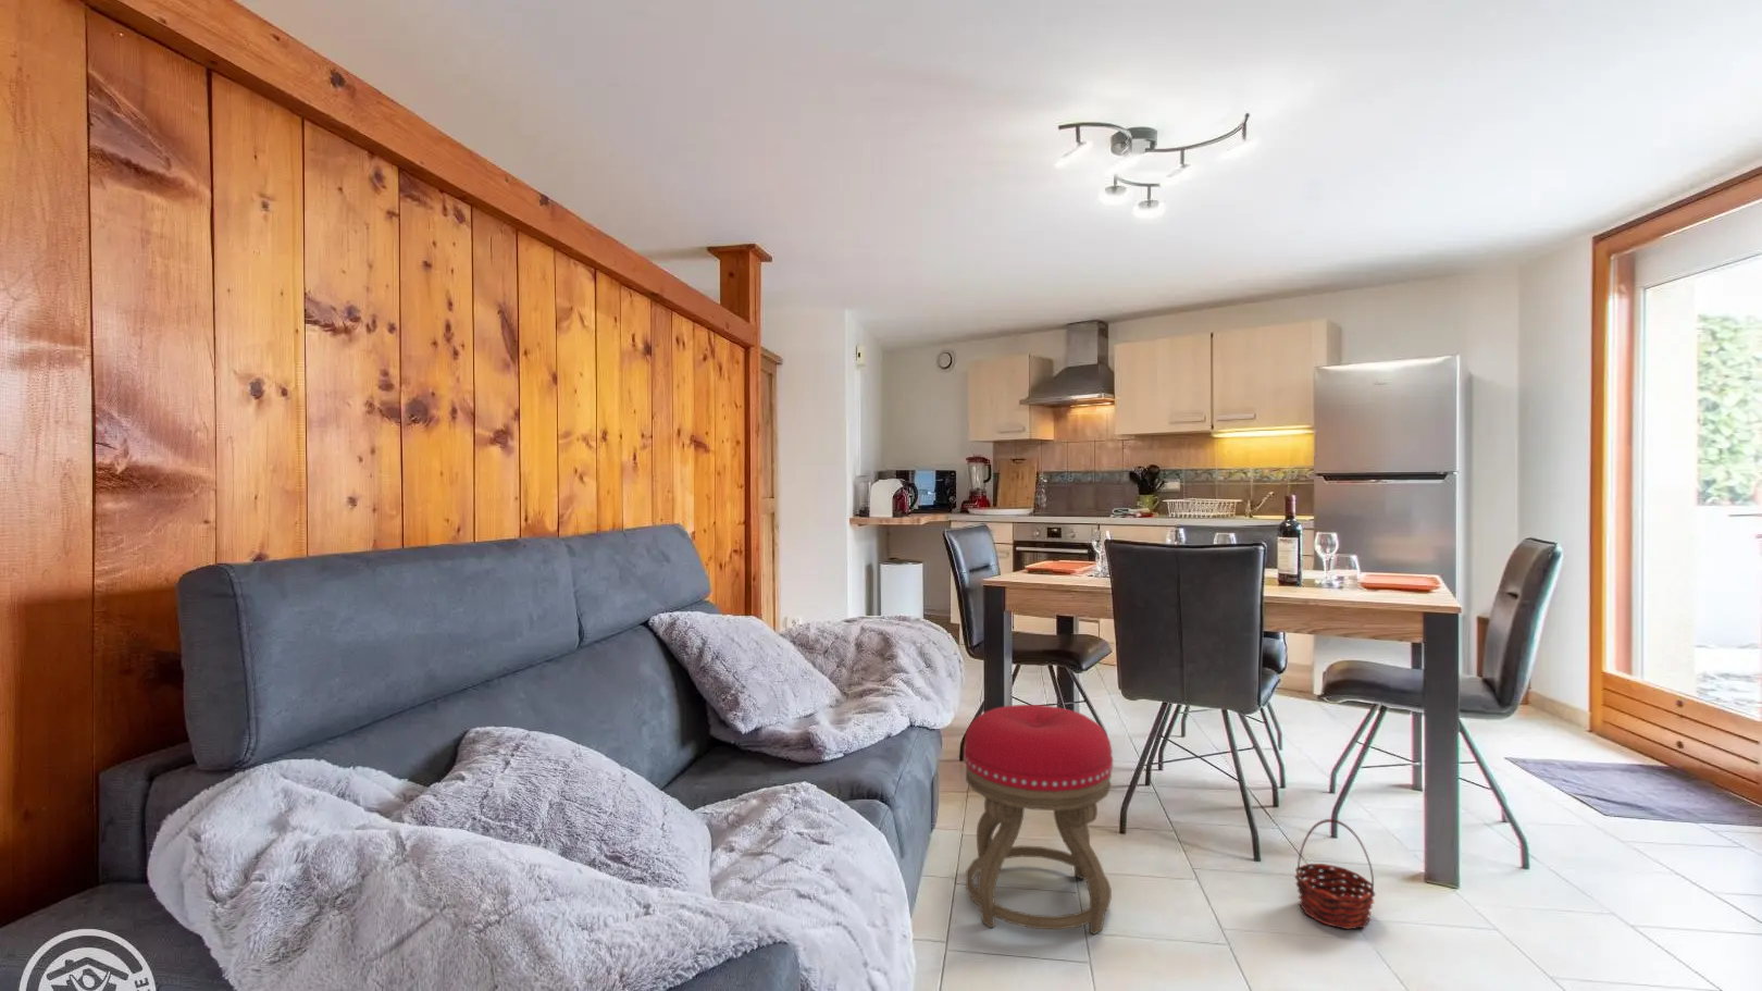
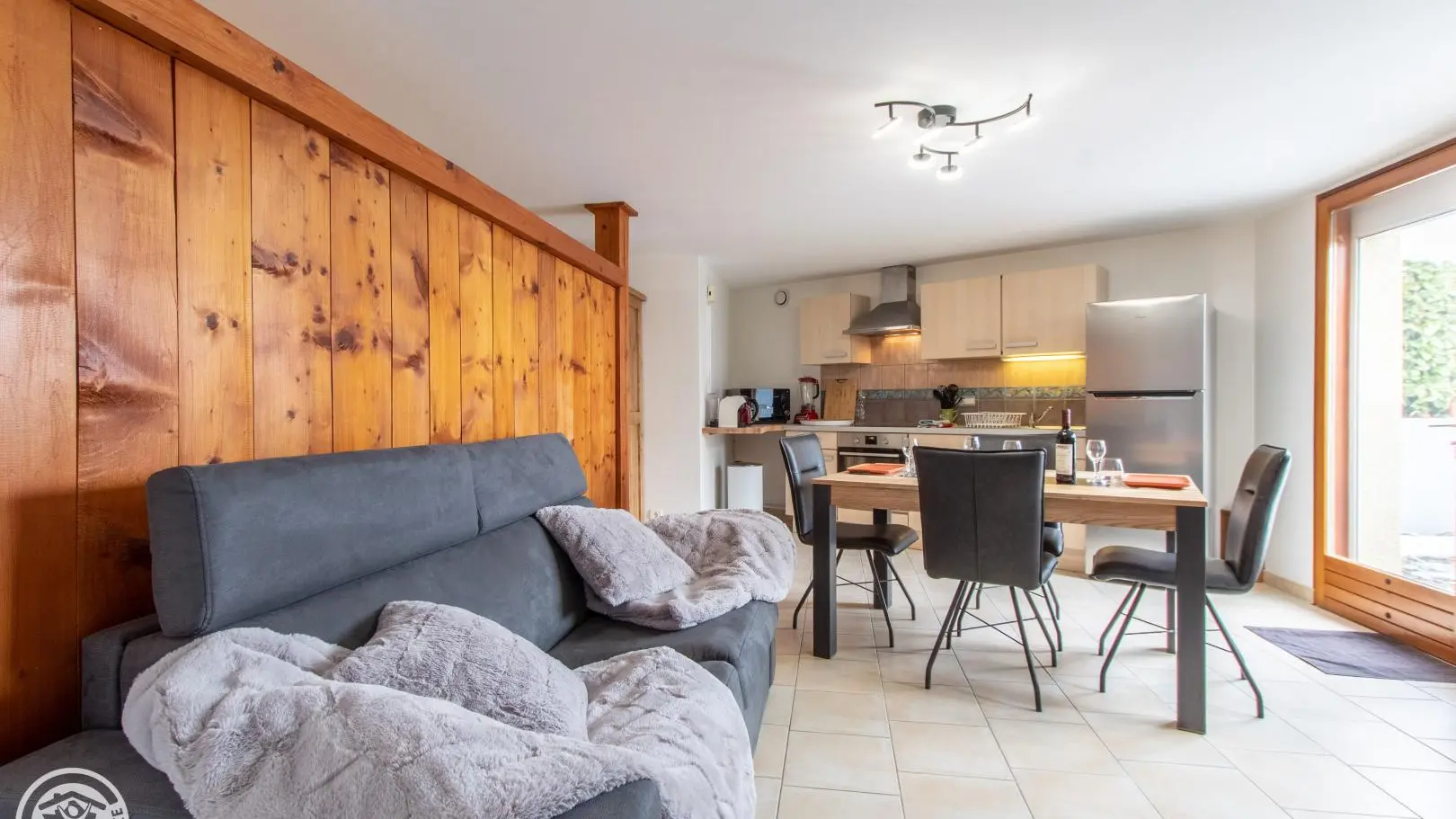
- stool (1037, 808)
- basket (1334, 866)
